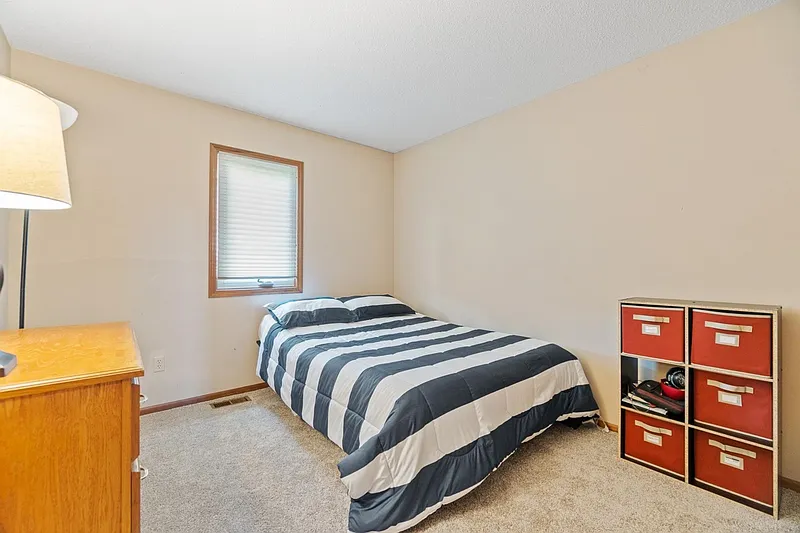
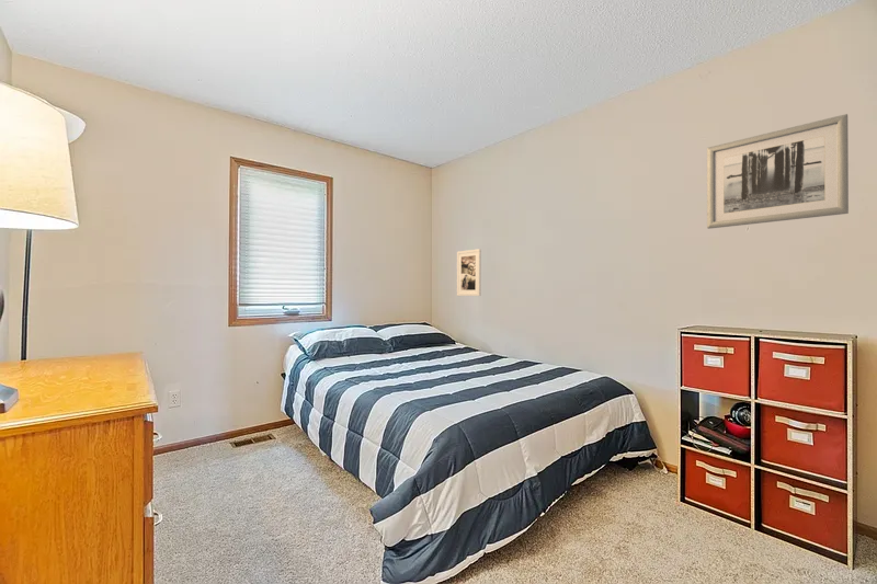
+ wall art (770, 176)
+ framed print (468, 273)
